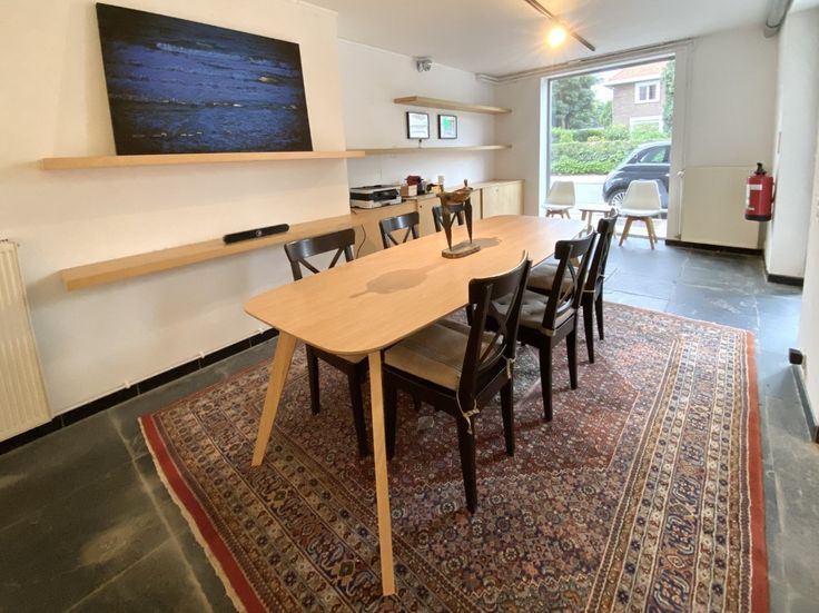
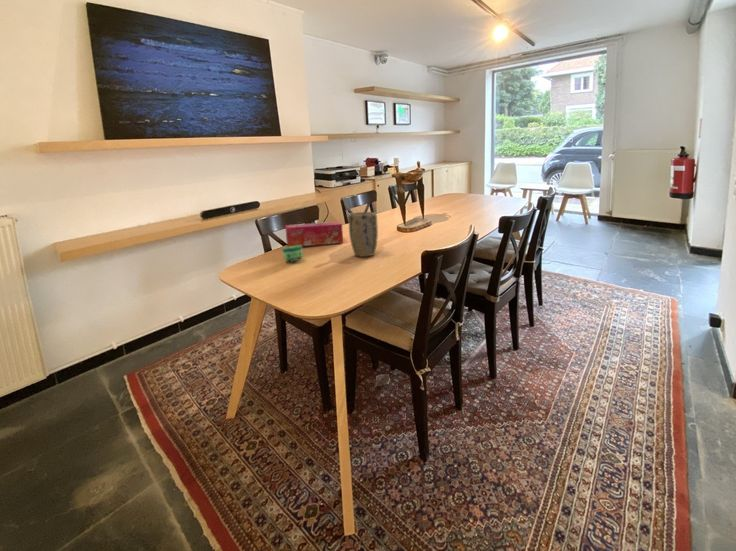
+ plant pot (363, 234)
+ cup (292, 252)
+ tissue box (313, 233)
